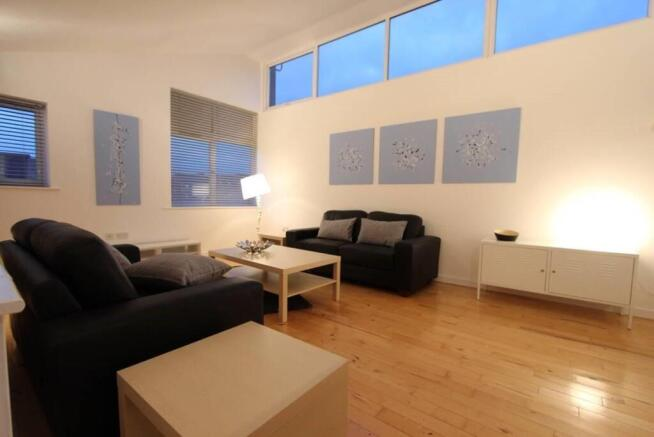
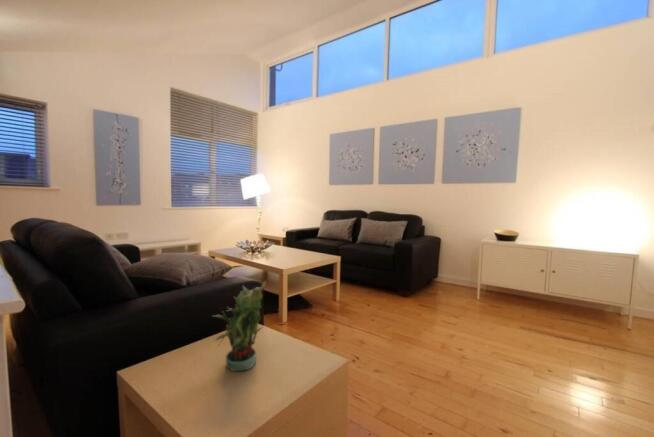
+ potted plant (243, 324)
